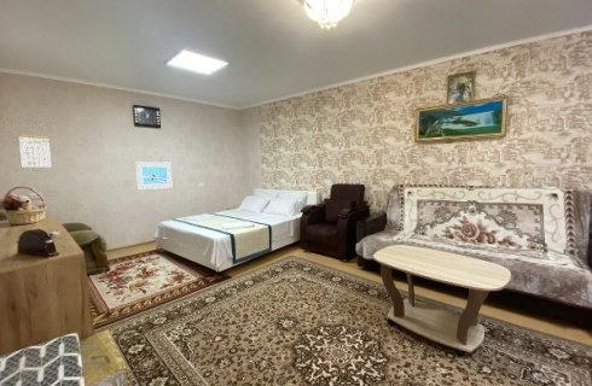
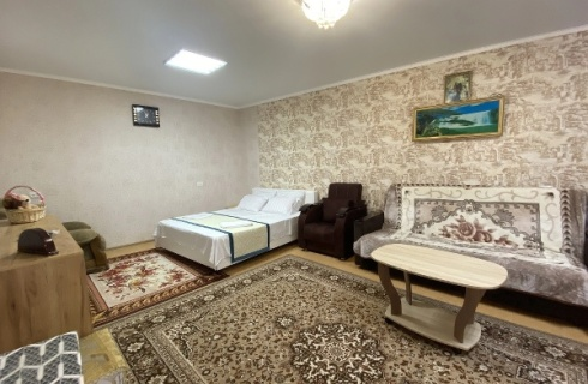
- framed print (155, 175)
- calendar (35, 147)
